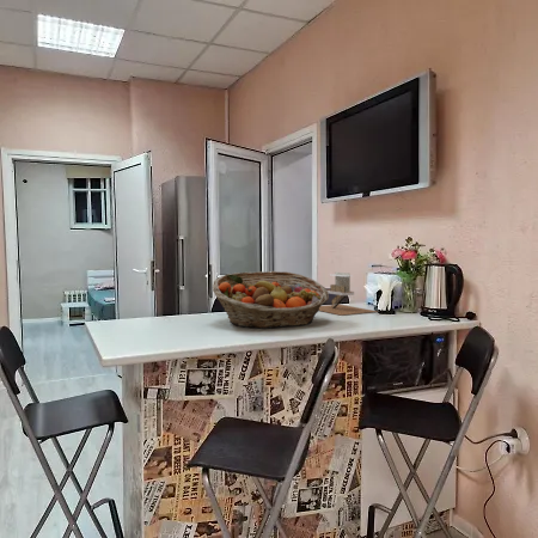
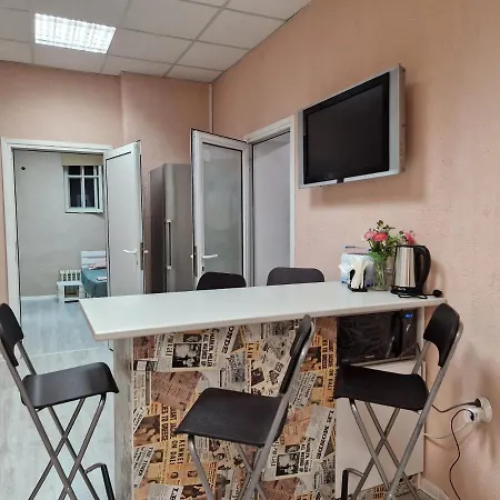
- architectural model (340, 291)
- fruit basket (270, 298)
